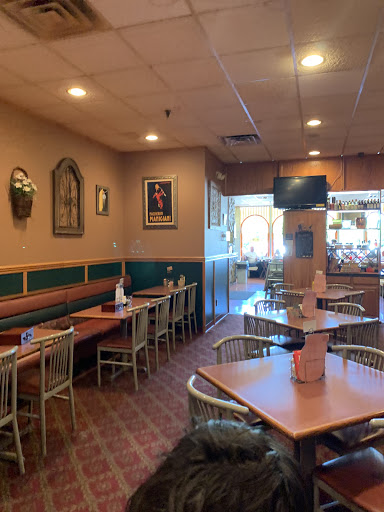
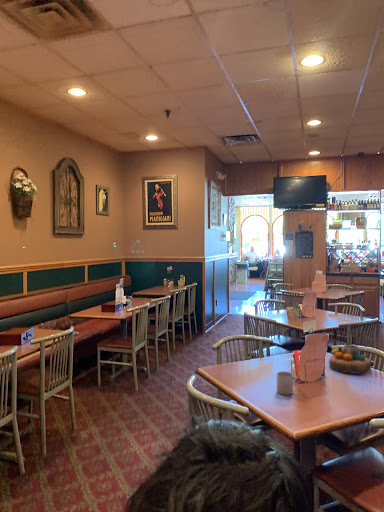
+ mug (286, 382)
+ decorative bowl (349, 355)
